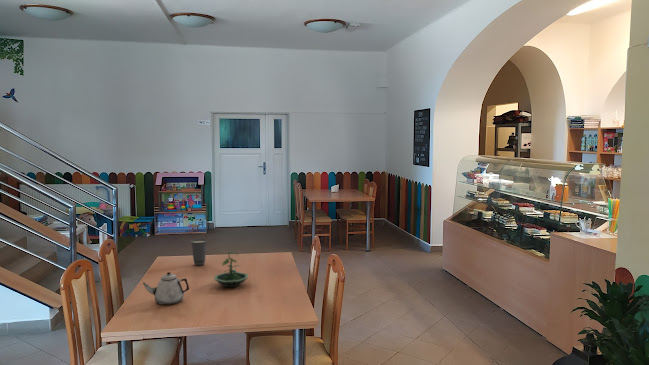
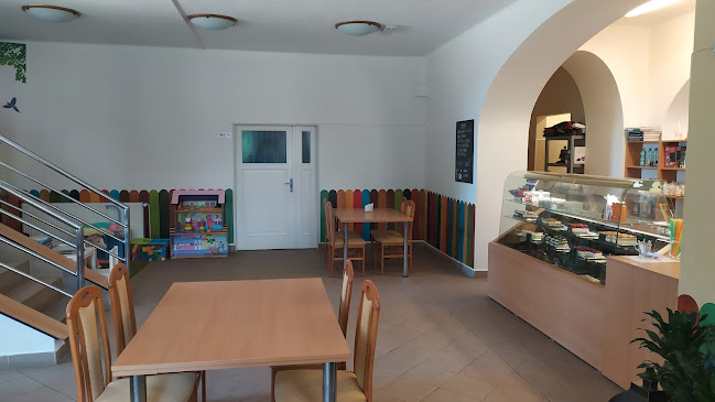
- teapot (166, 287)
- cup (199, 252)
- terrarium (231, 258)
